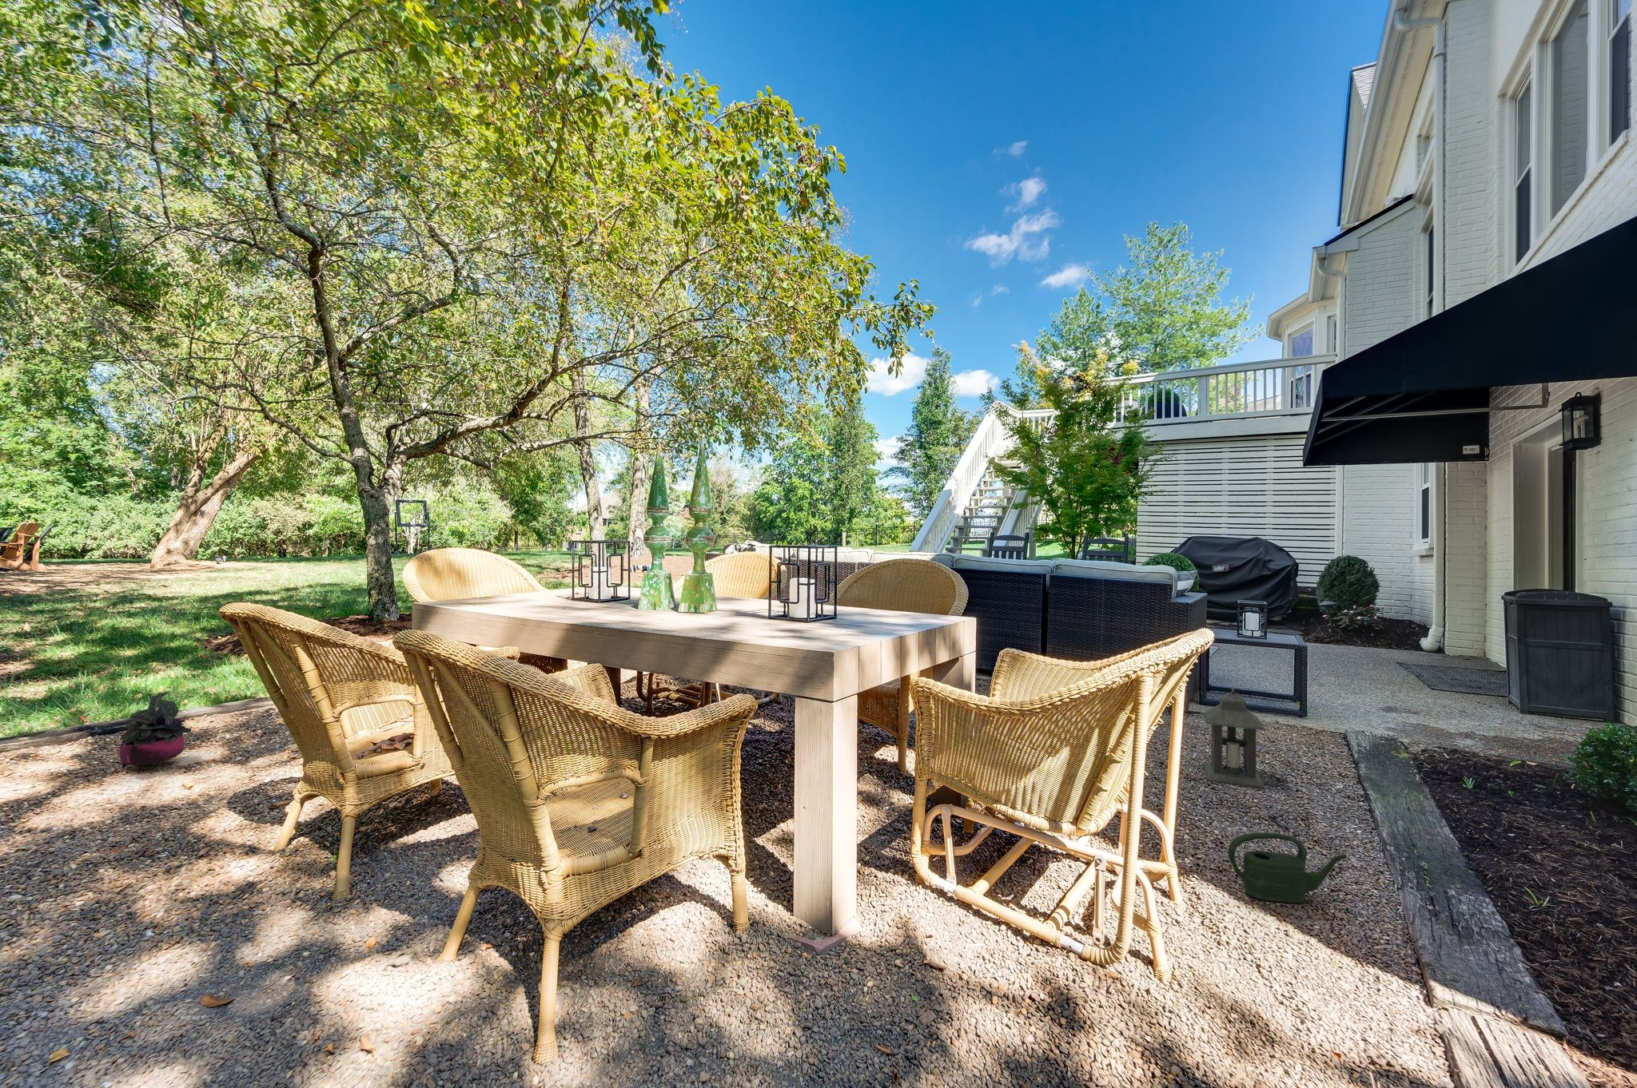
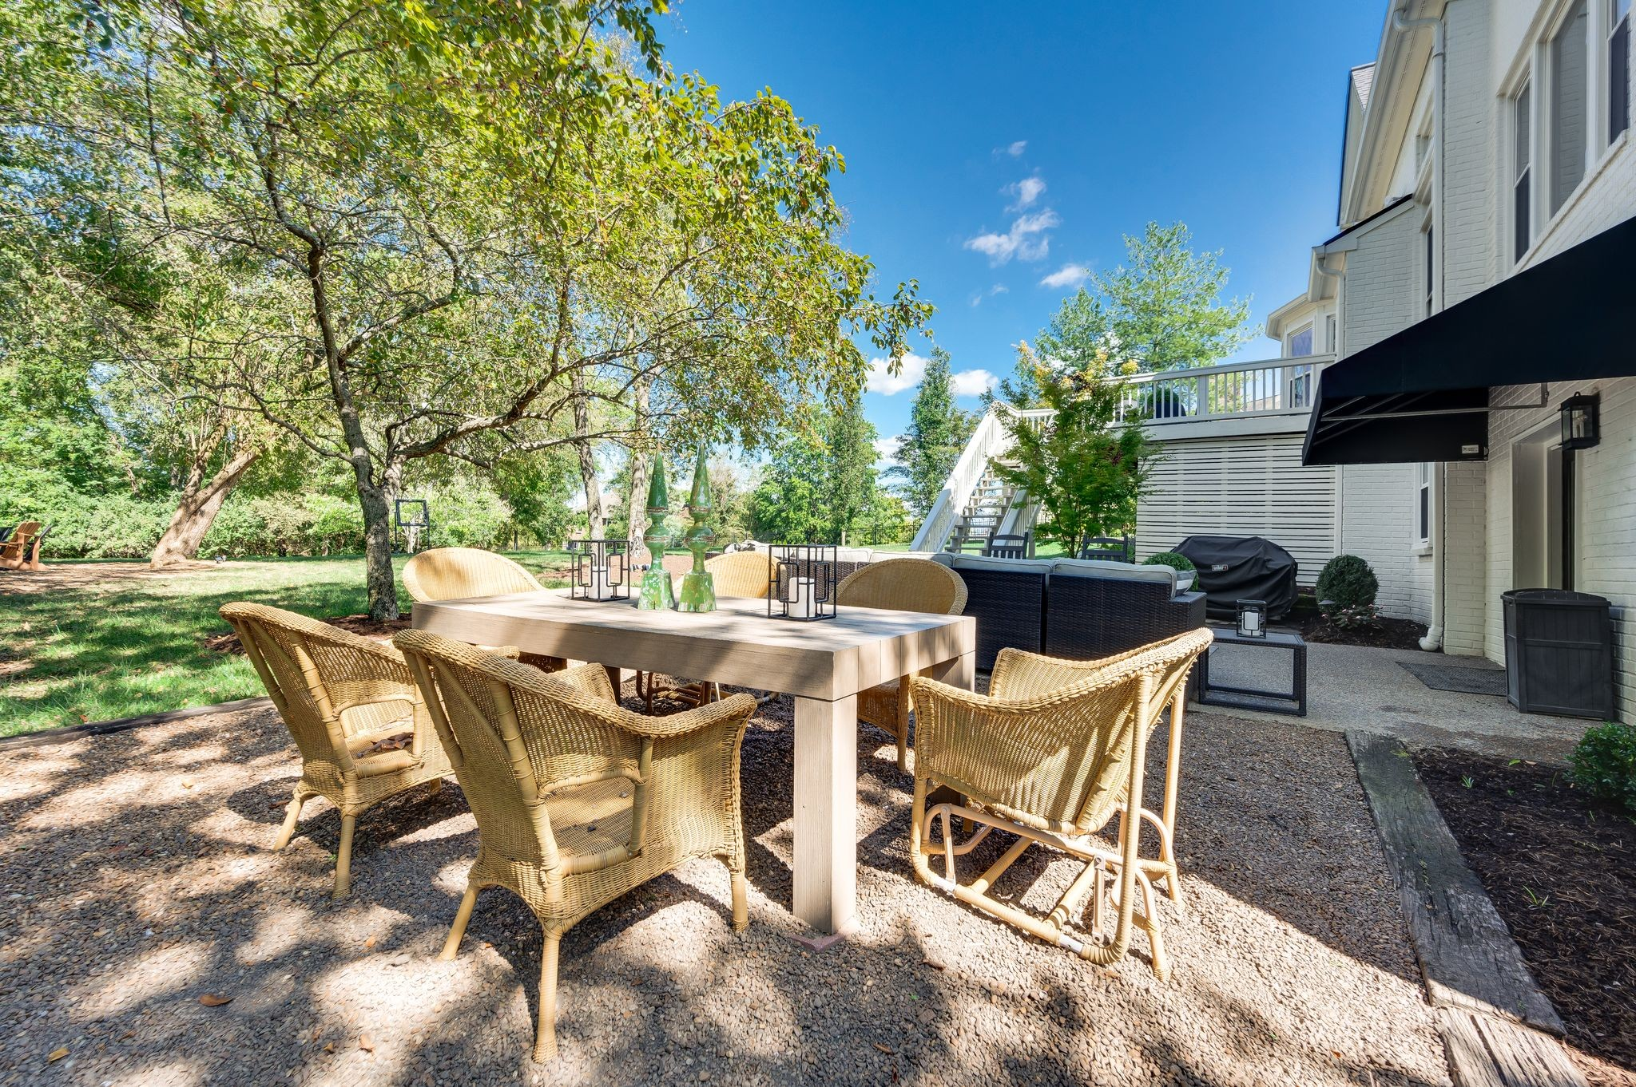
- watering can (1286, 865)
- lantern (1233, 732)
- potted plant (148, 730)
